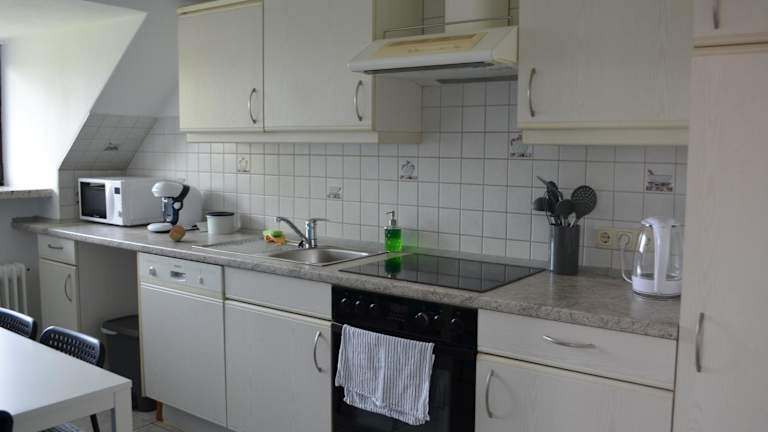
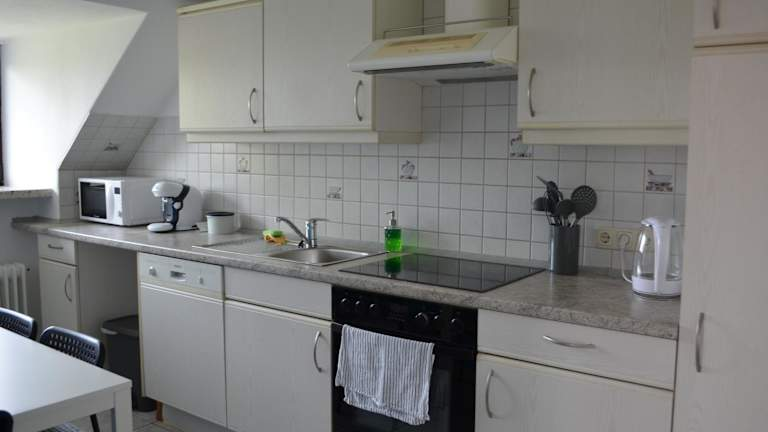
- fruit (177, 232)
